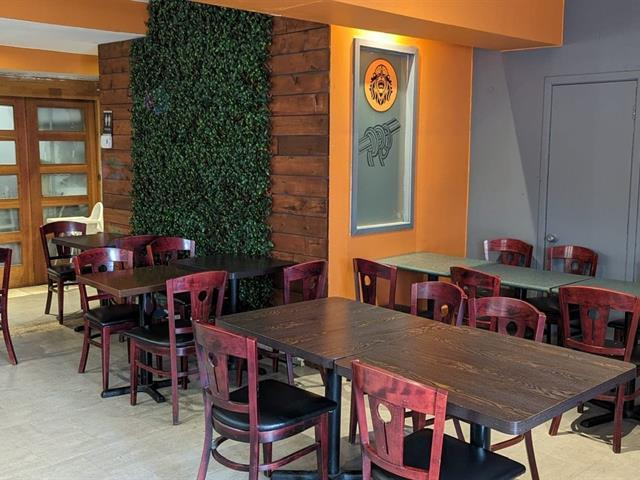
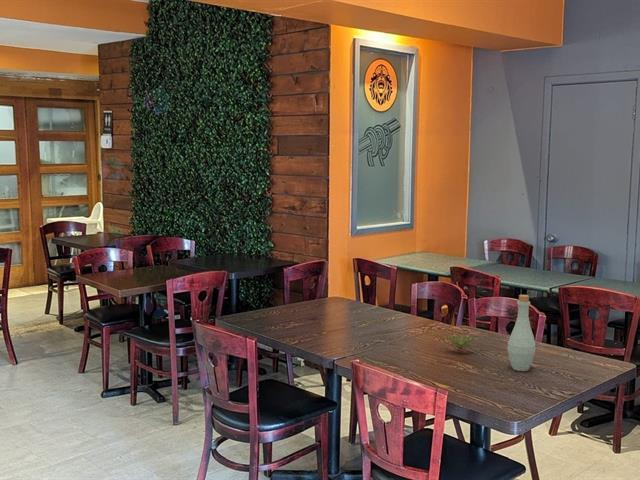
+ plant (460, 337)
+ bottle (522, 332)
